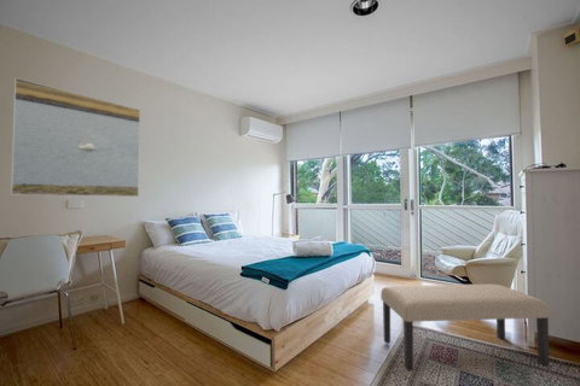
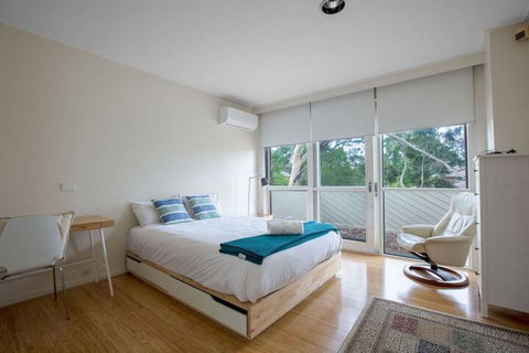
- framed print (85, 145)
- bench (458, 320)
